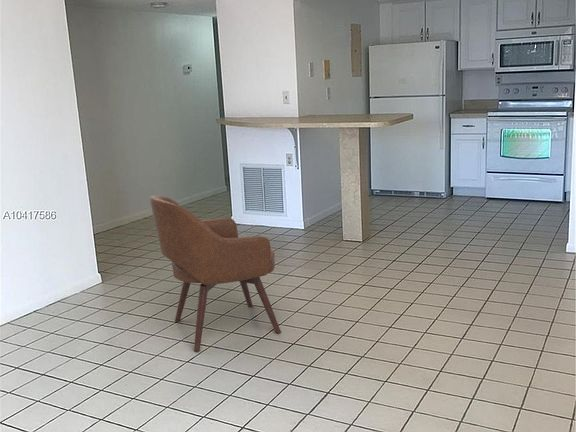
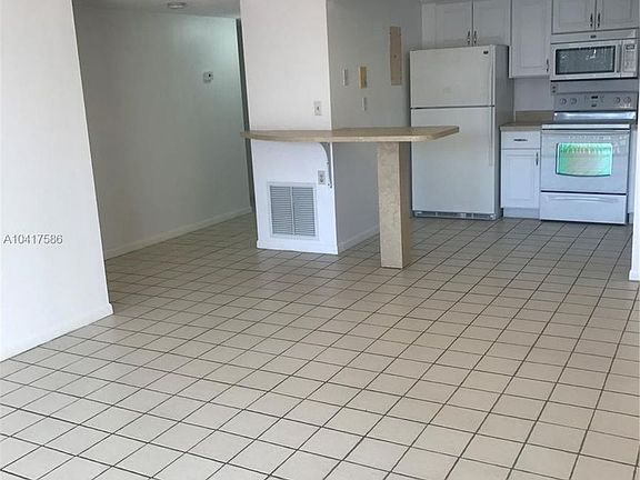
- chair (216, 260)
